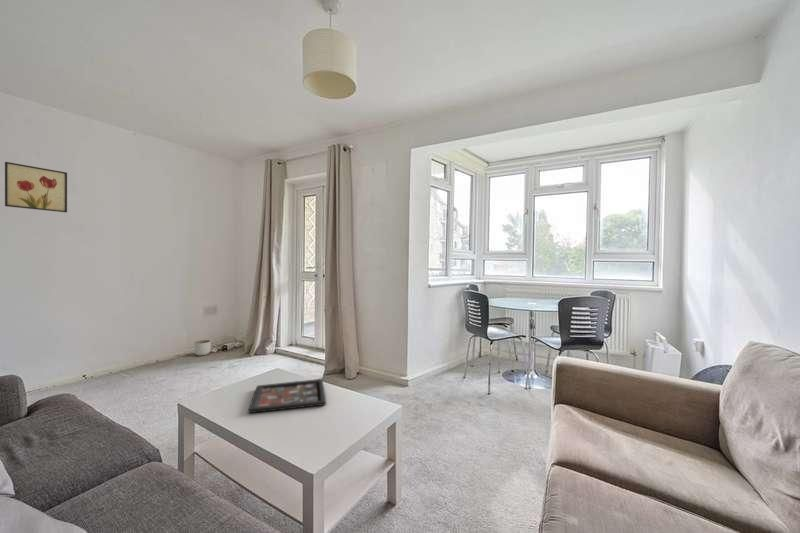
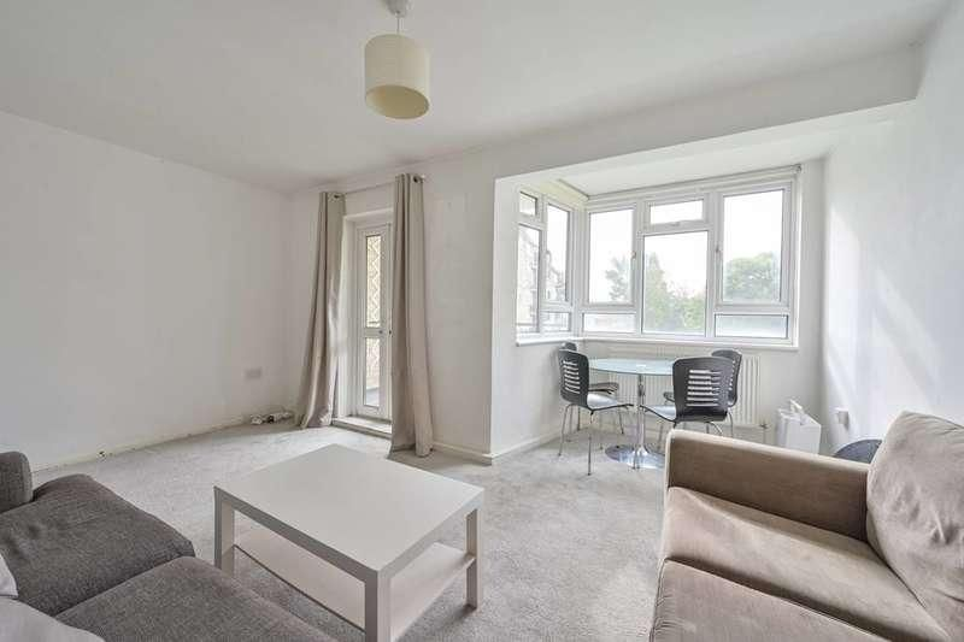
- decorative tray (289, 394)
- planter (202, 348)
- wall art (37, 188)
